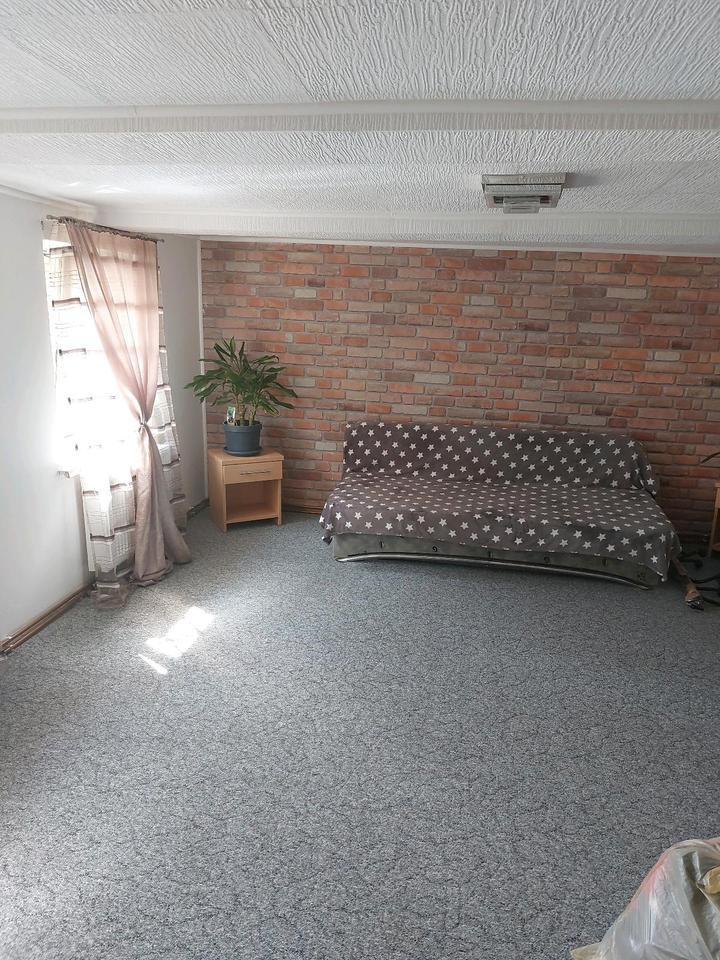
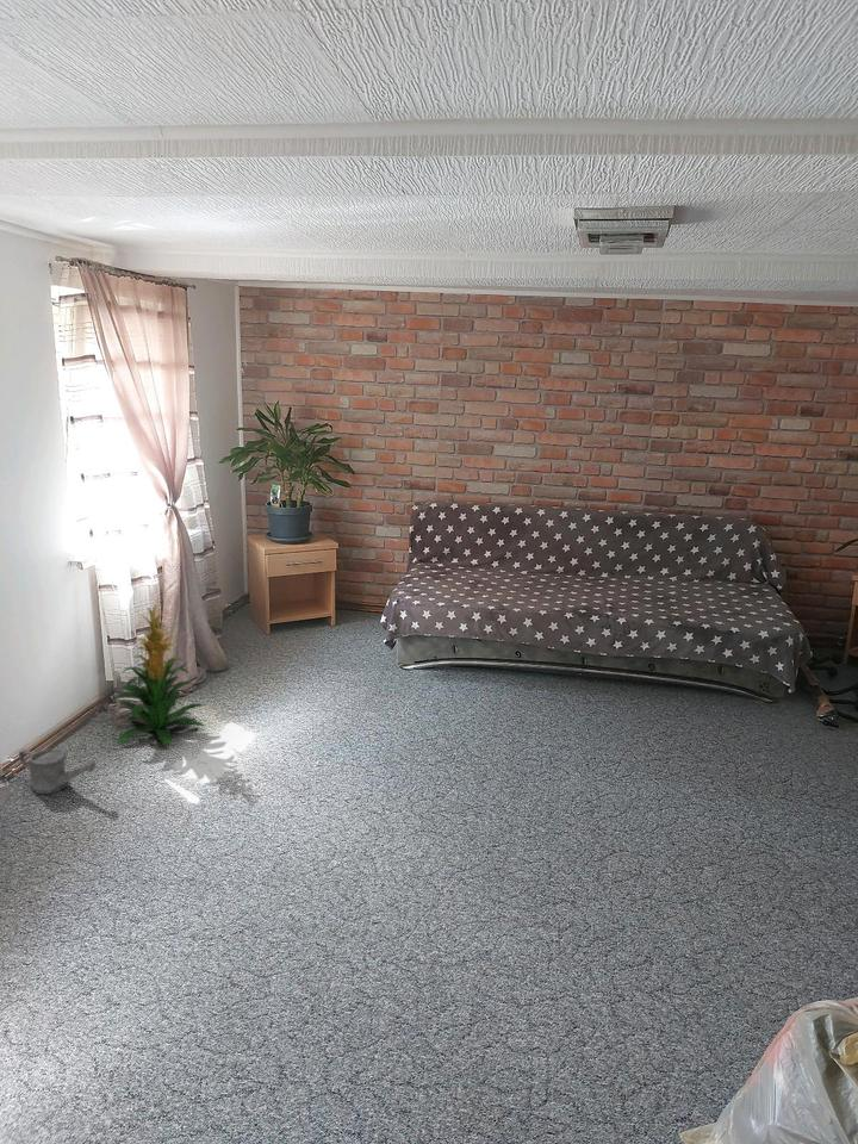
+ indoor plant (156, 669)
+ watering can (56, 770)
